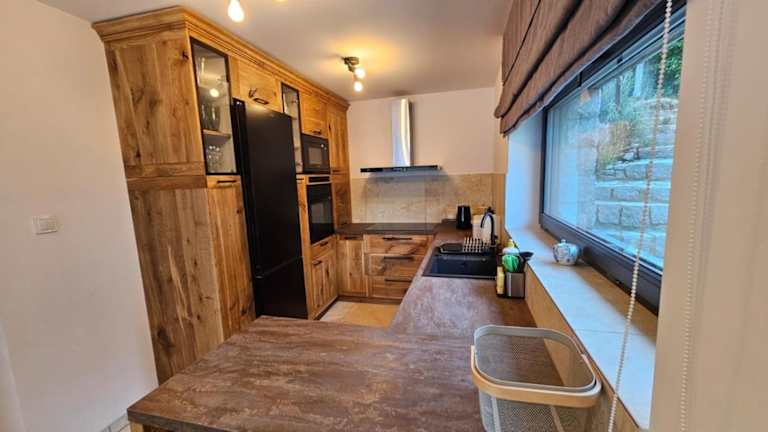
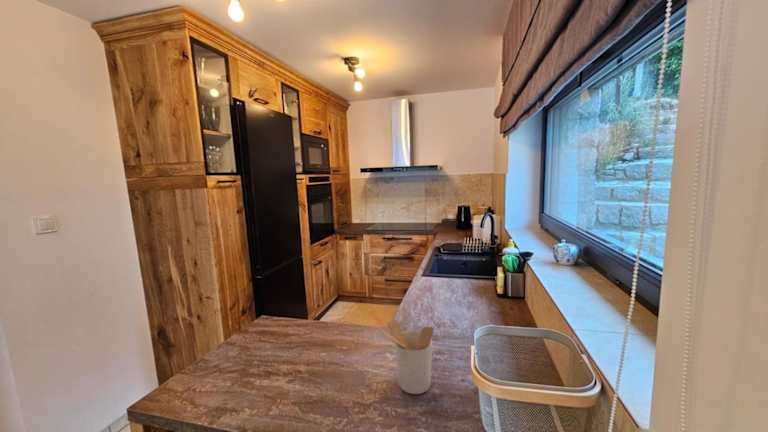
+ utensil holder (406, 355)
